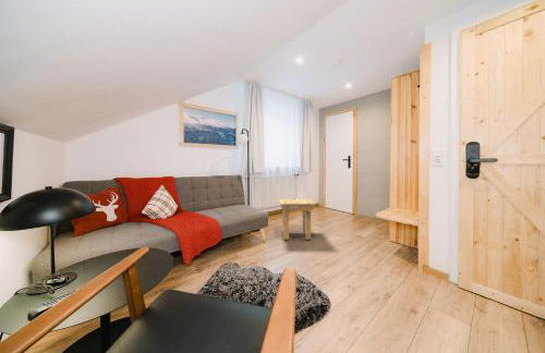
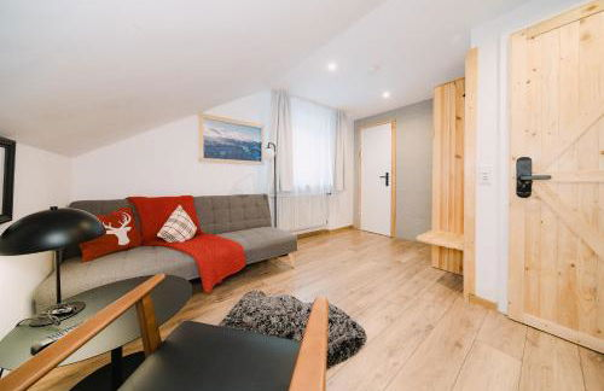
- side table (302, 218)
